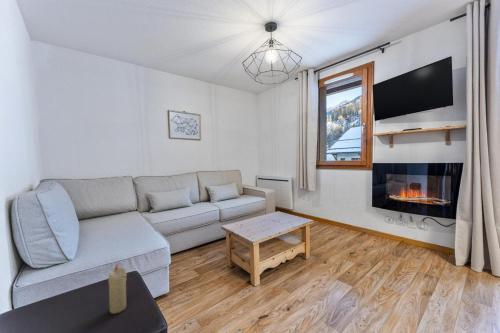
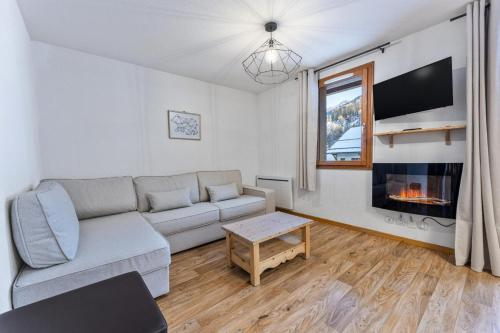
- candle (117, 285)
